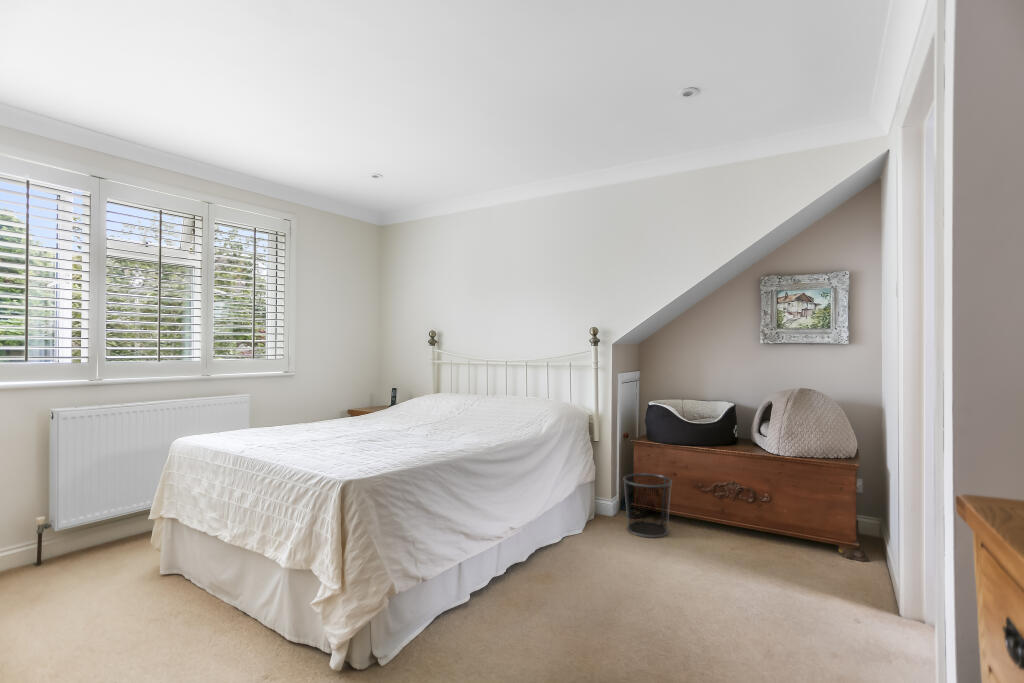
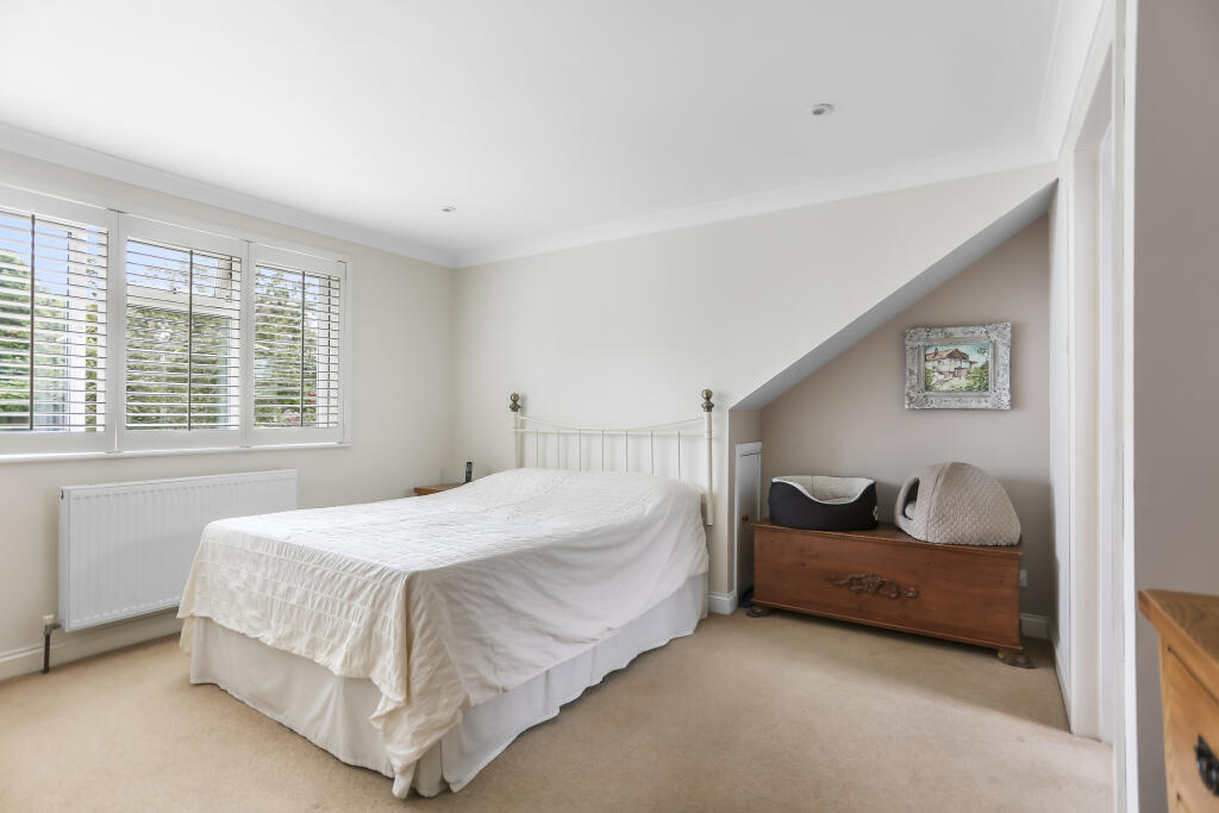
- waste bin (647, 504)
